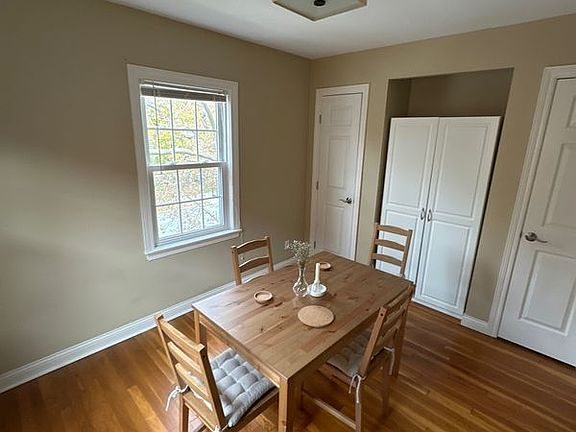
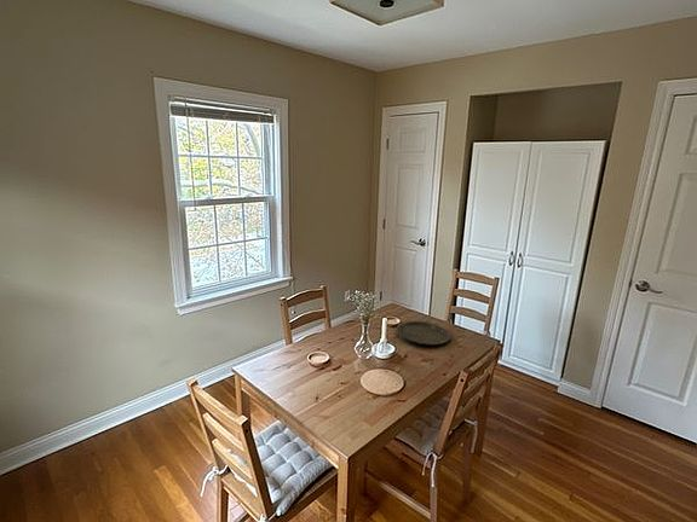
+ plate (422, 332)
